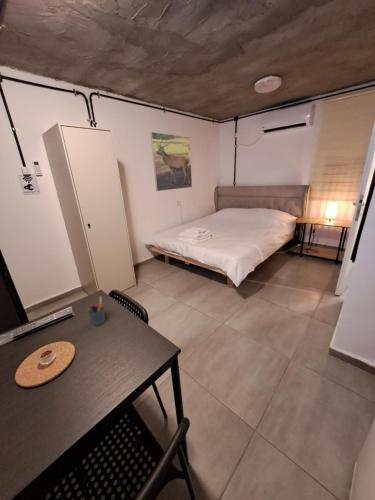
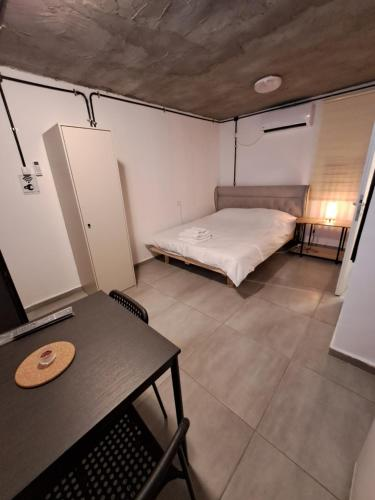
- pen holder (96, 311)
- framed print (173, 163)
